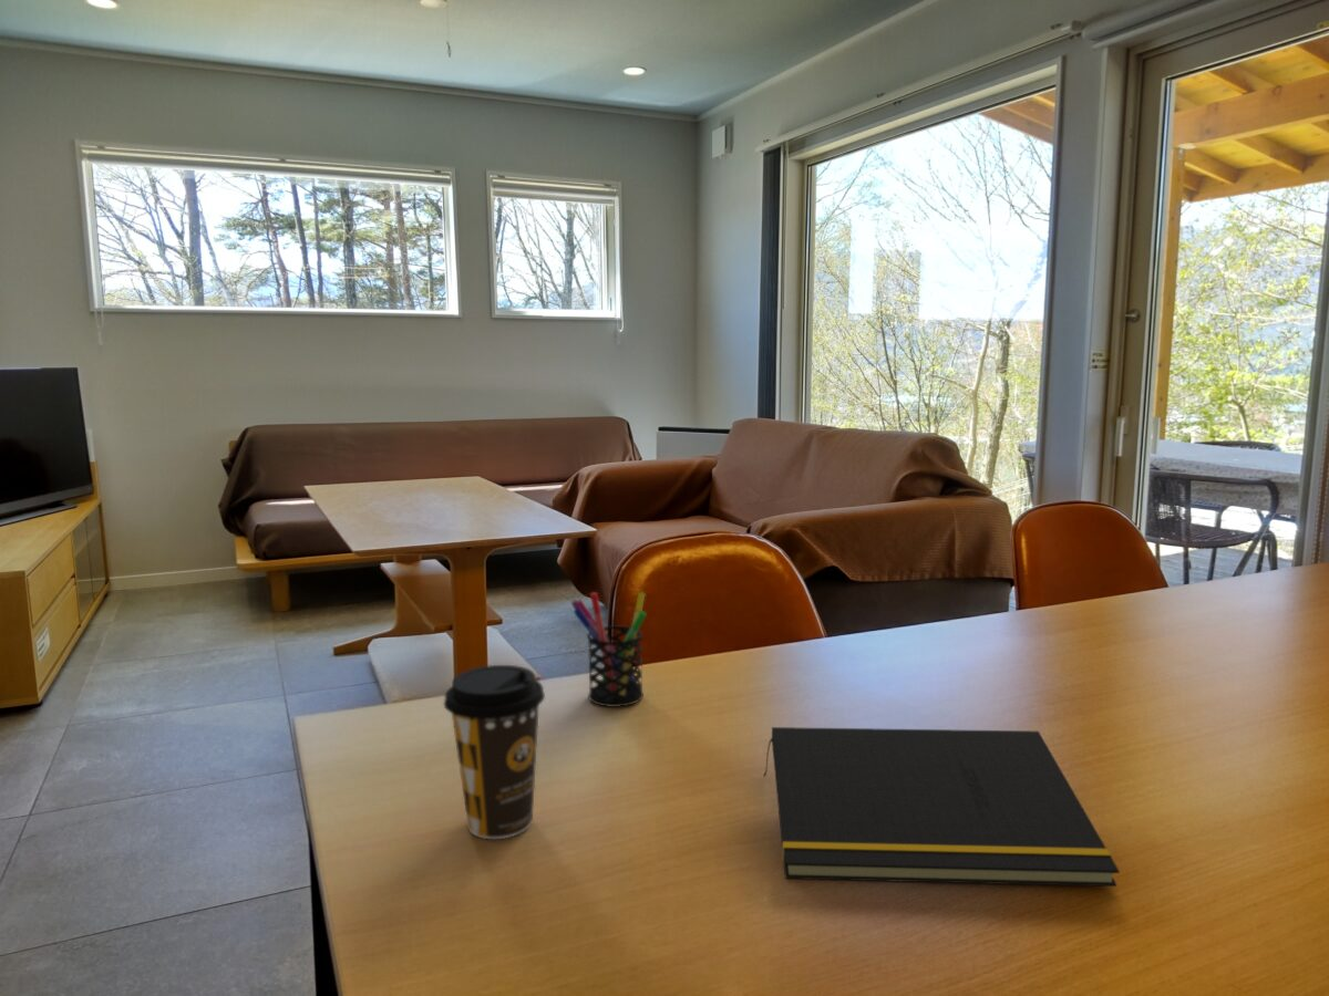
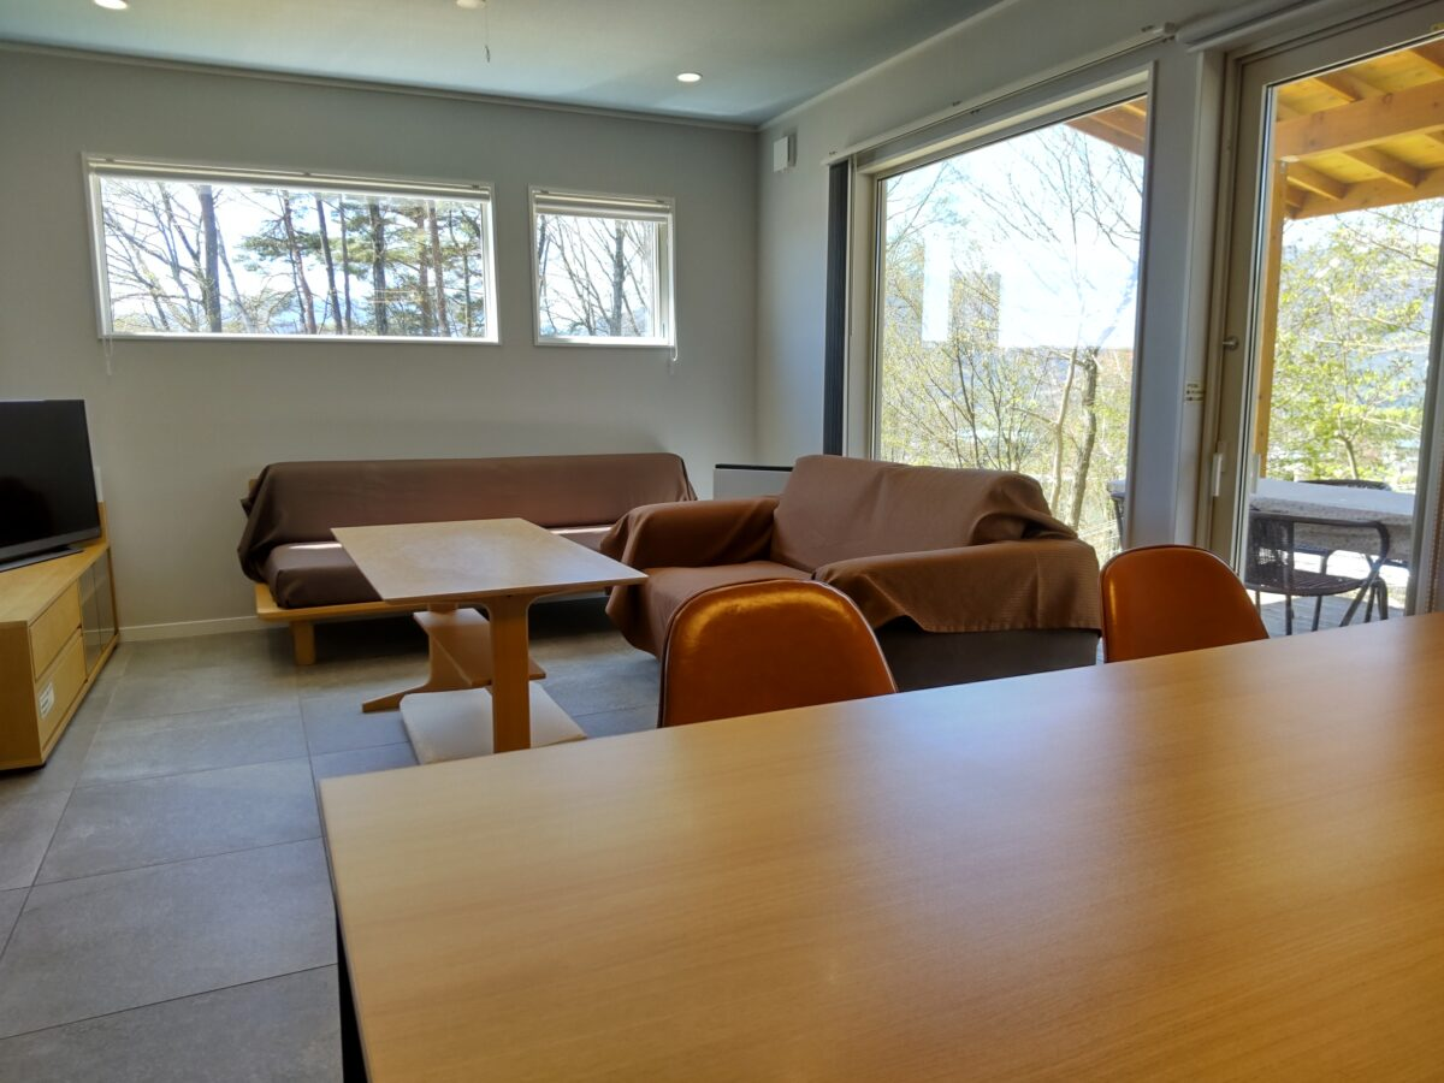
- pen holder (617, 644)
- notepad (924, 797)
- coffee cup (496, 750)
